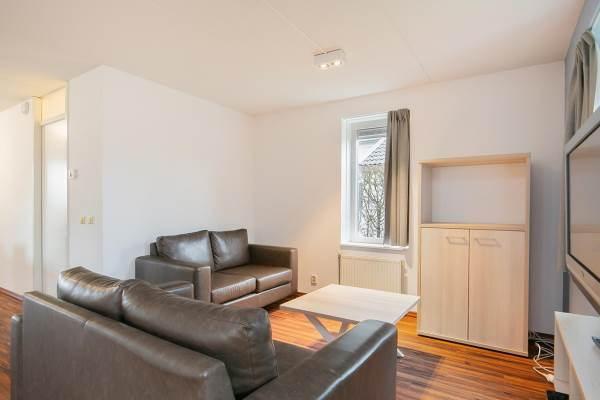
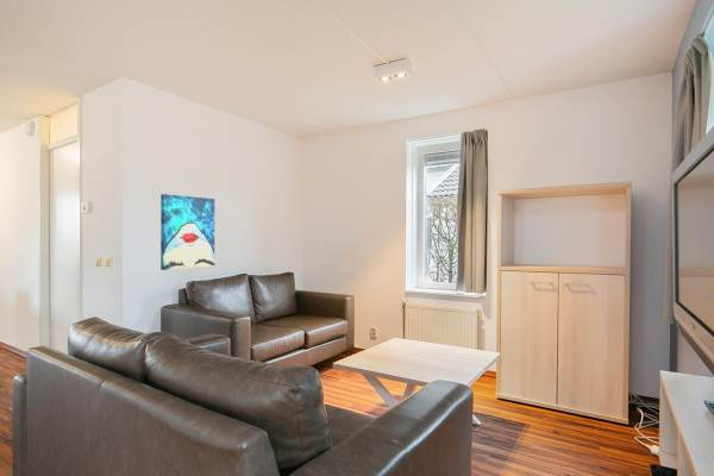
+ wall art (189, 232)
